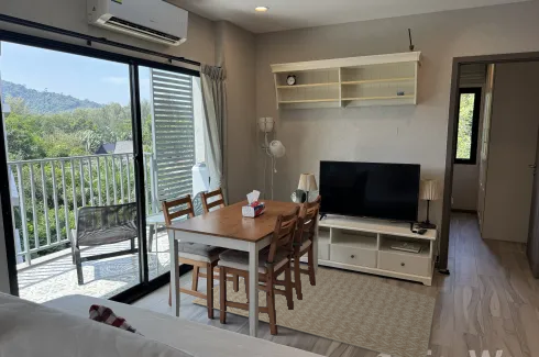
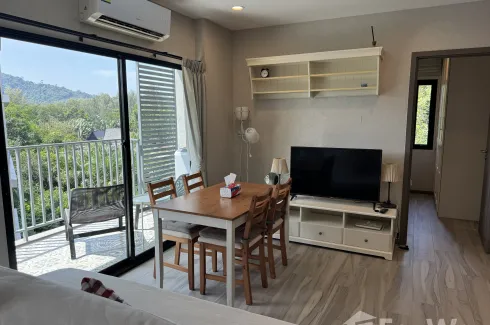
- rug (318, 295)
